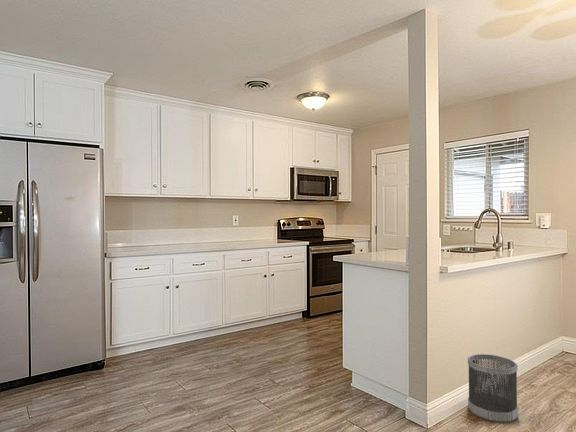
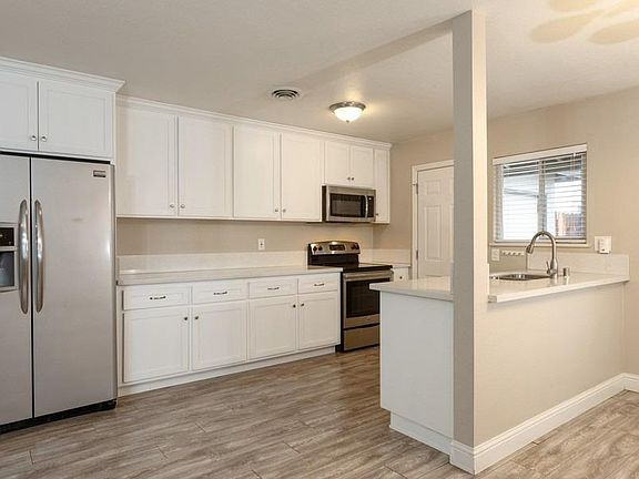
- wastebasket (492, 386)
